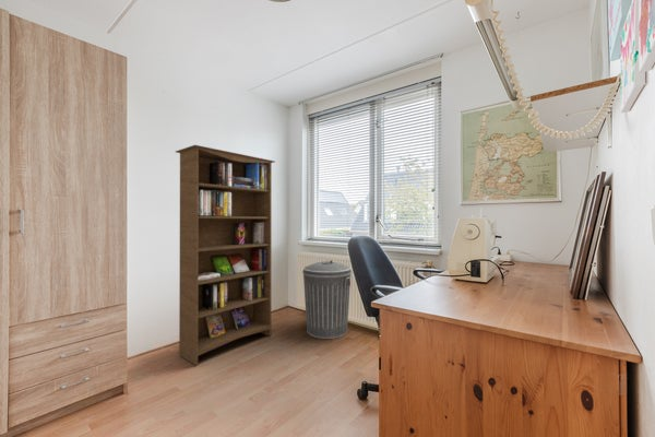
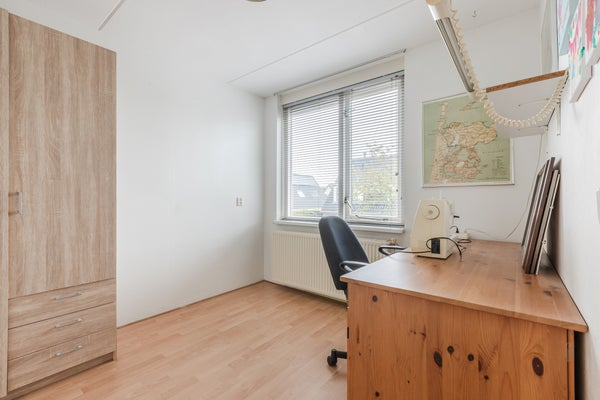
- bookcase (228, 250)
- trash can (326, 295)
